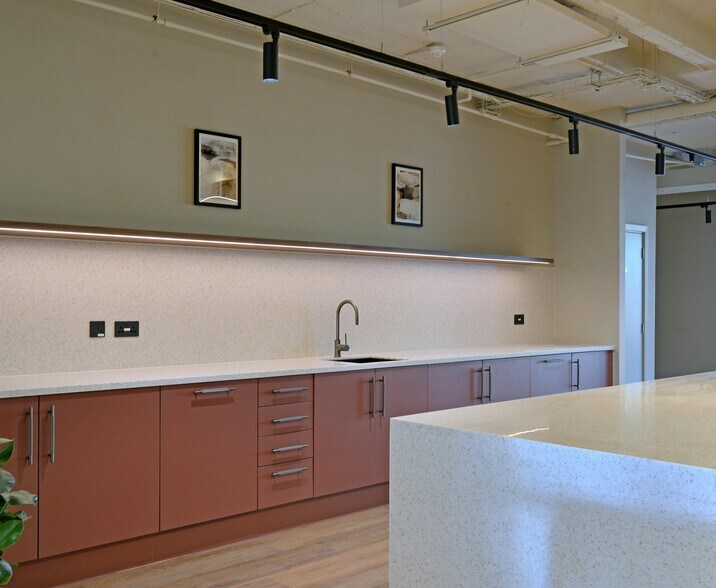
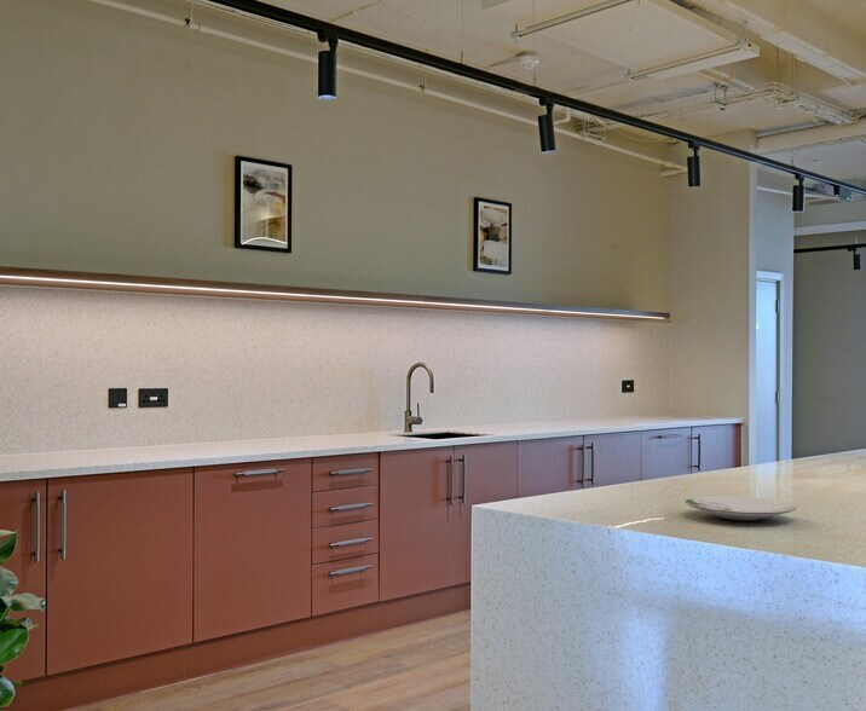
+ plate (739, 510)
